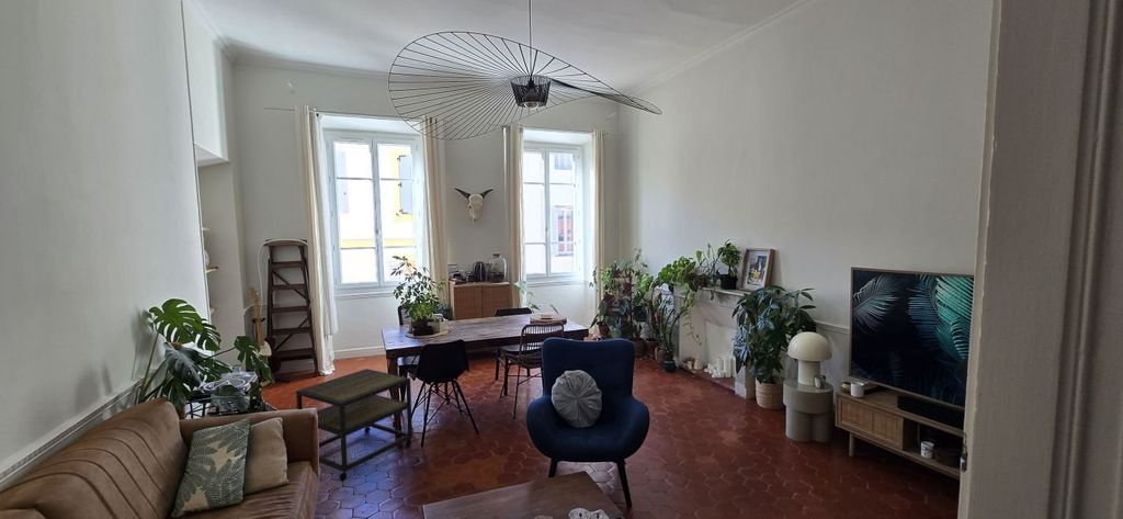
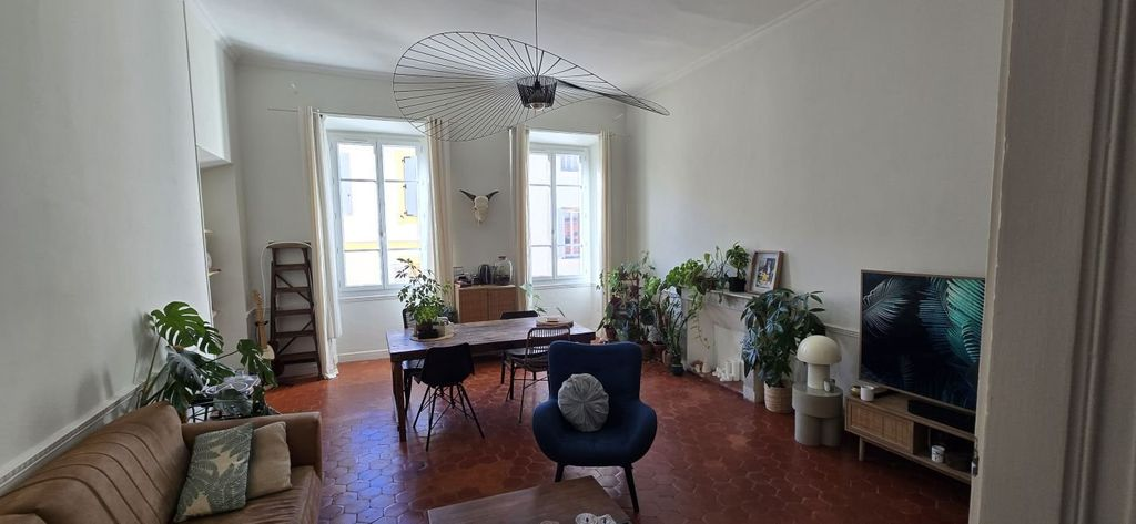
- side table (355, 418)
